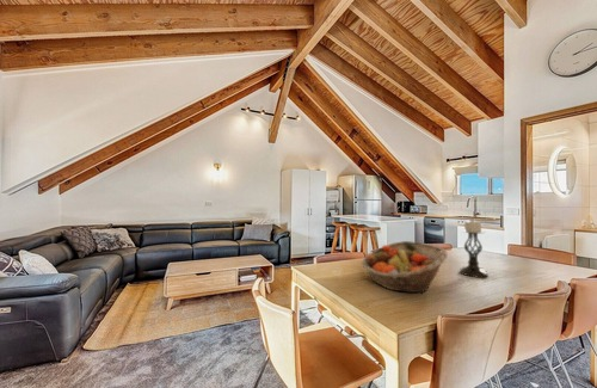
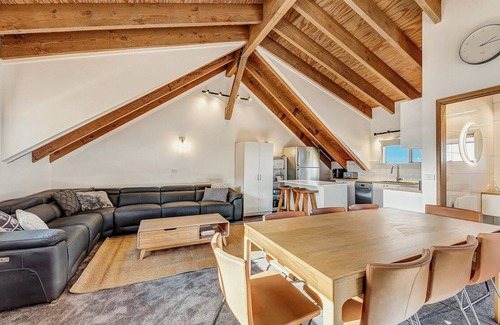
- candle holder (473, 246)
- fruit basket (401, 263)
